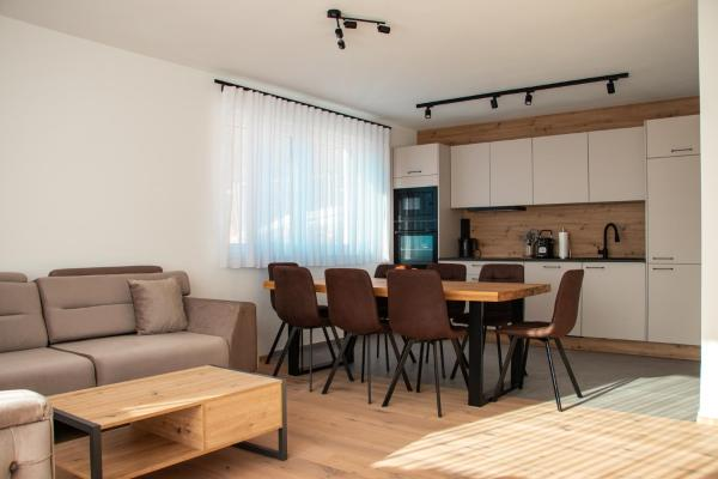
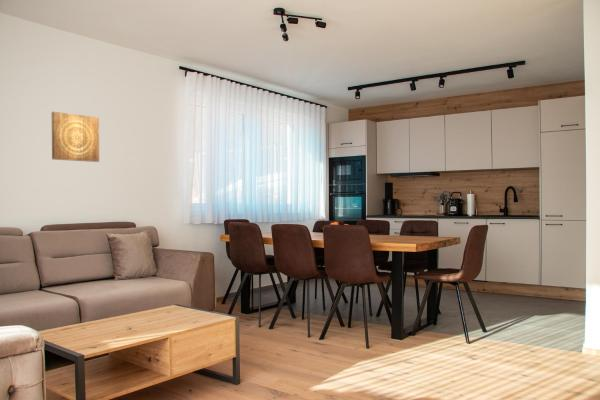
+ wall art (76, 137)
